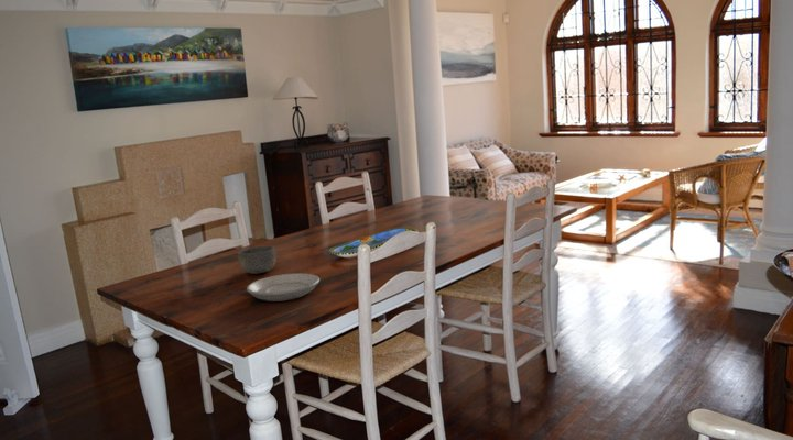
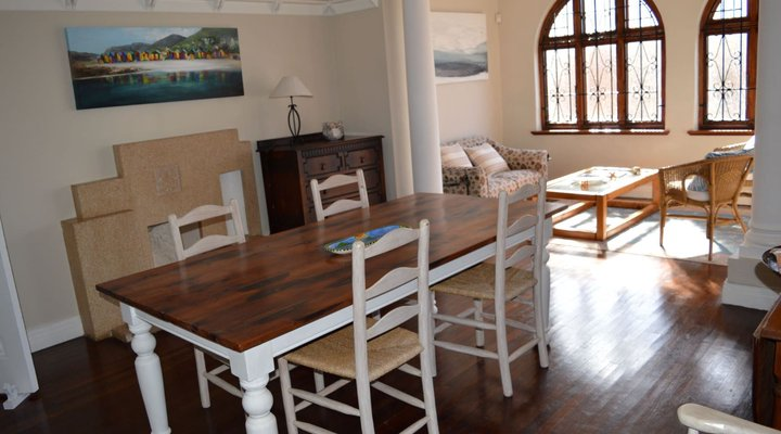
- plate (283, 288)
- bowl (258, 260)
